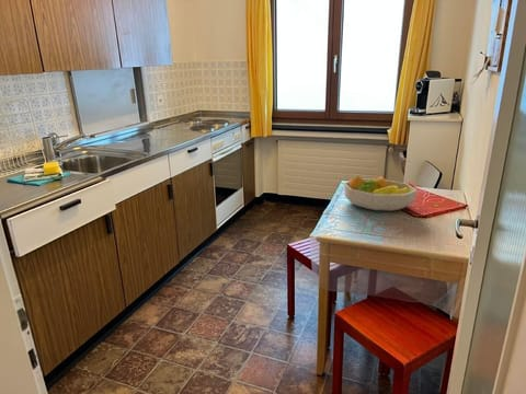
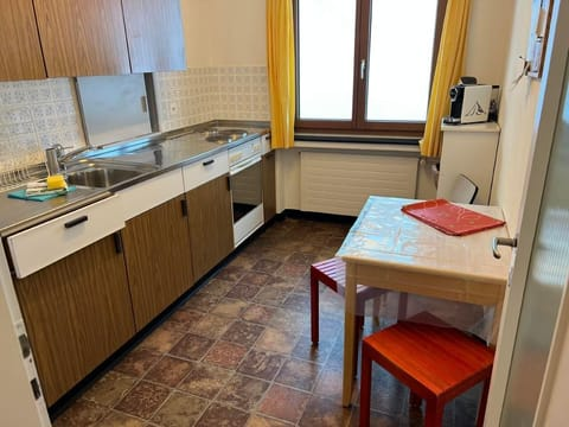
- fruit bowl (378, 190)
